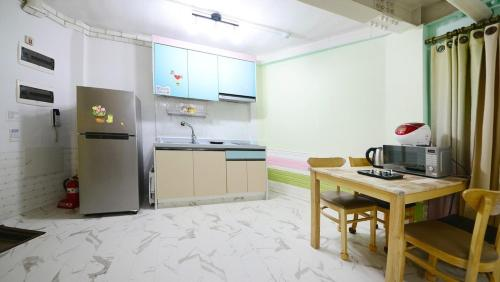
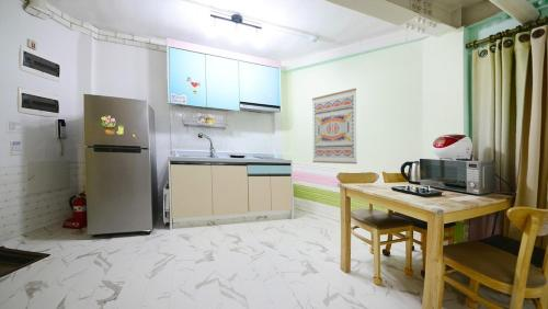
+ wall art (332, 128)
